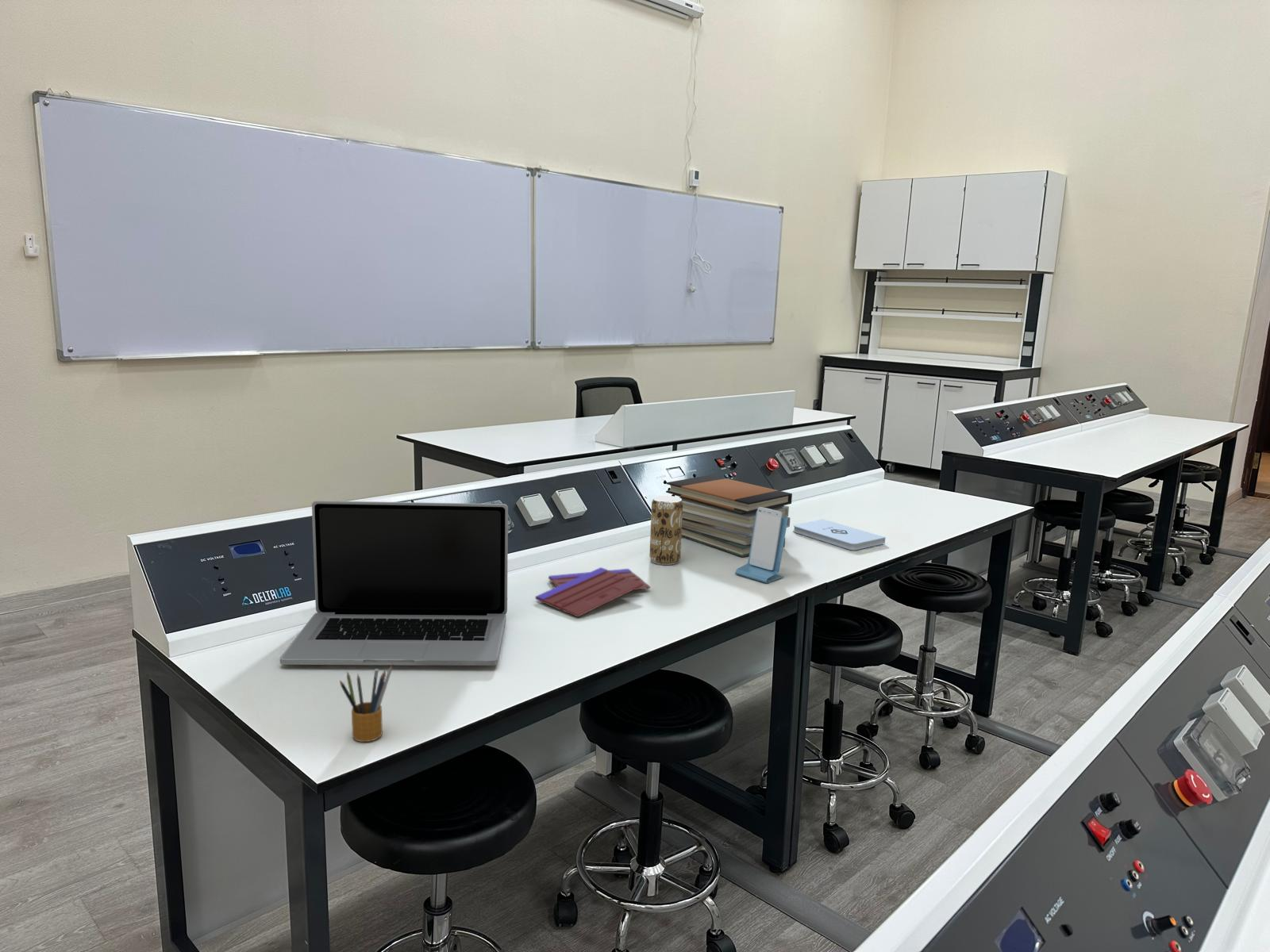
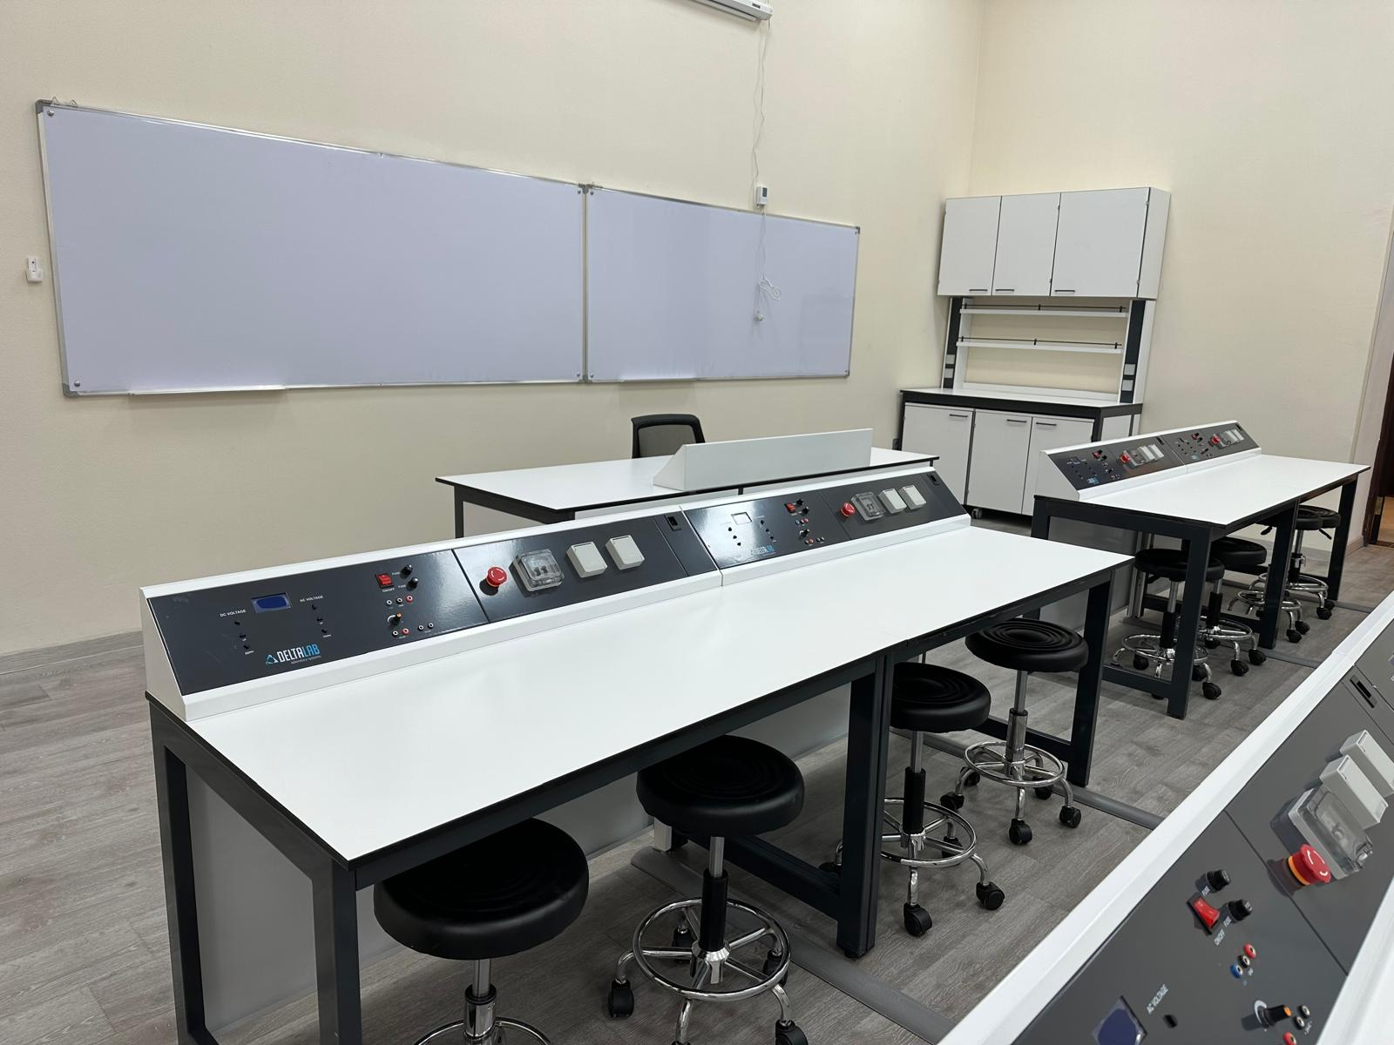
- smartphone (761, 543)
- laptop (401, 581)
- notepad (837, 534)
- book stack (728, 514)
- book (593, 587)
- pencil box (365, 702)
- beverage can (666, 529)
